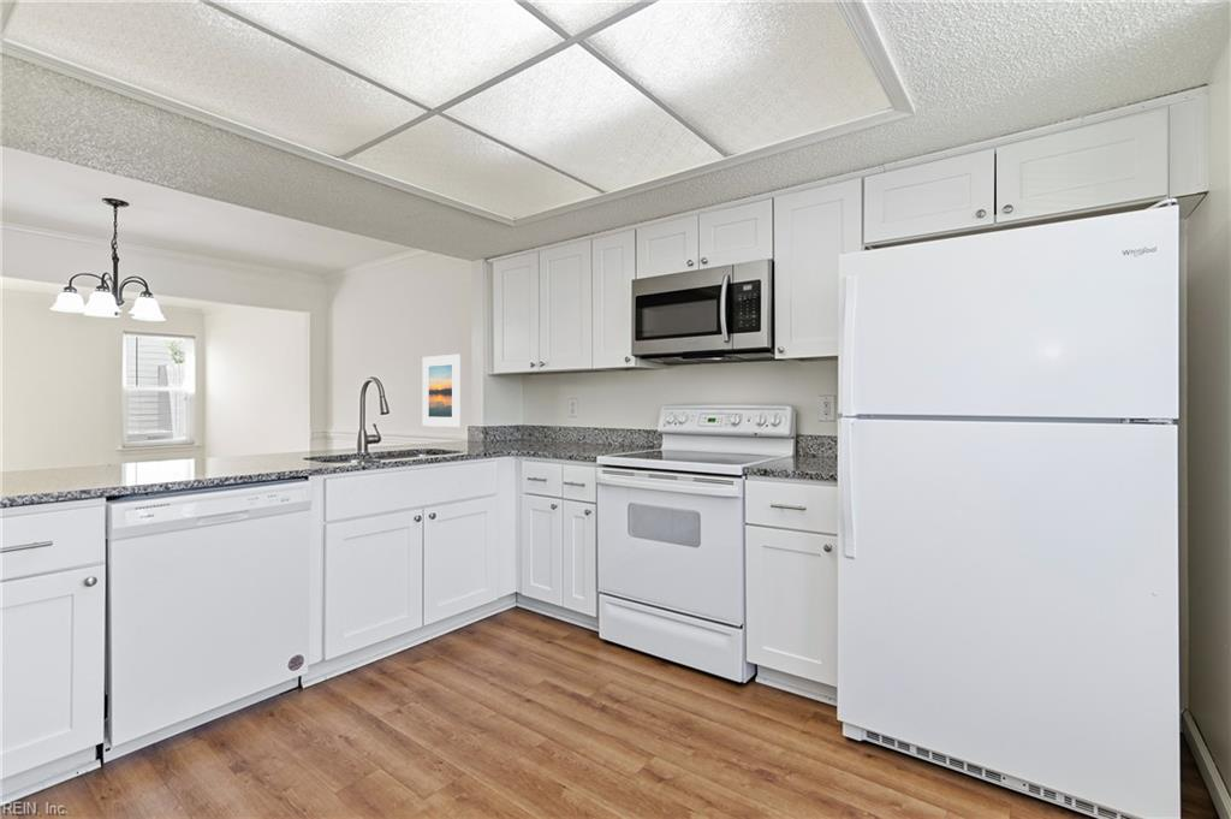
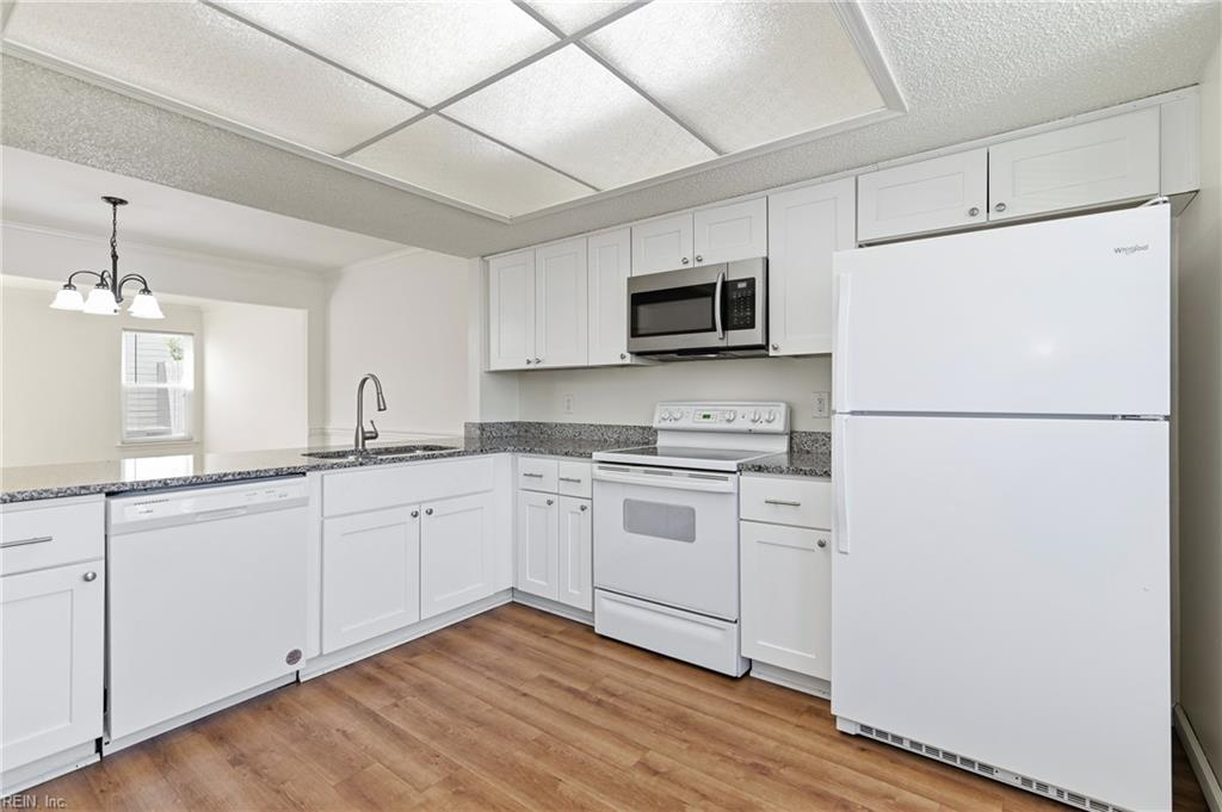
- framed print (440, 391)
